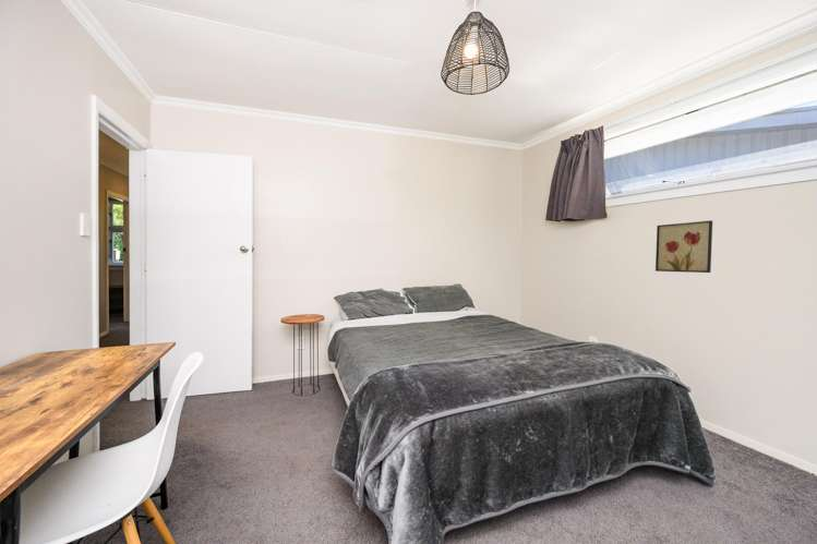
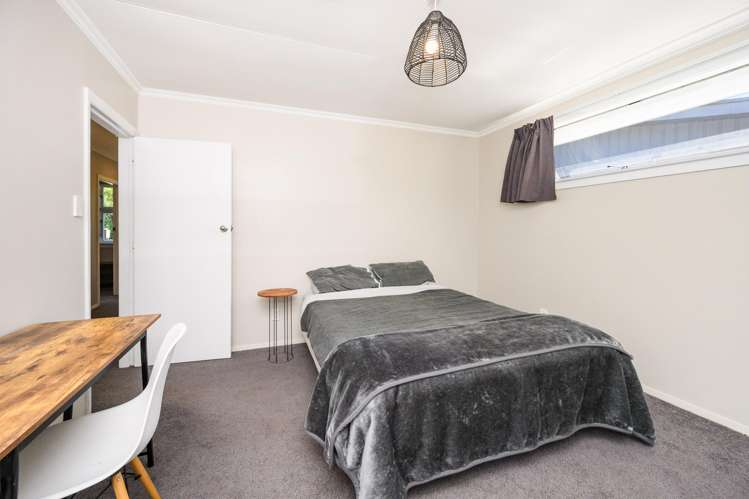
- wall art (683, 247)
